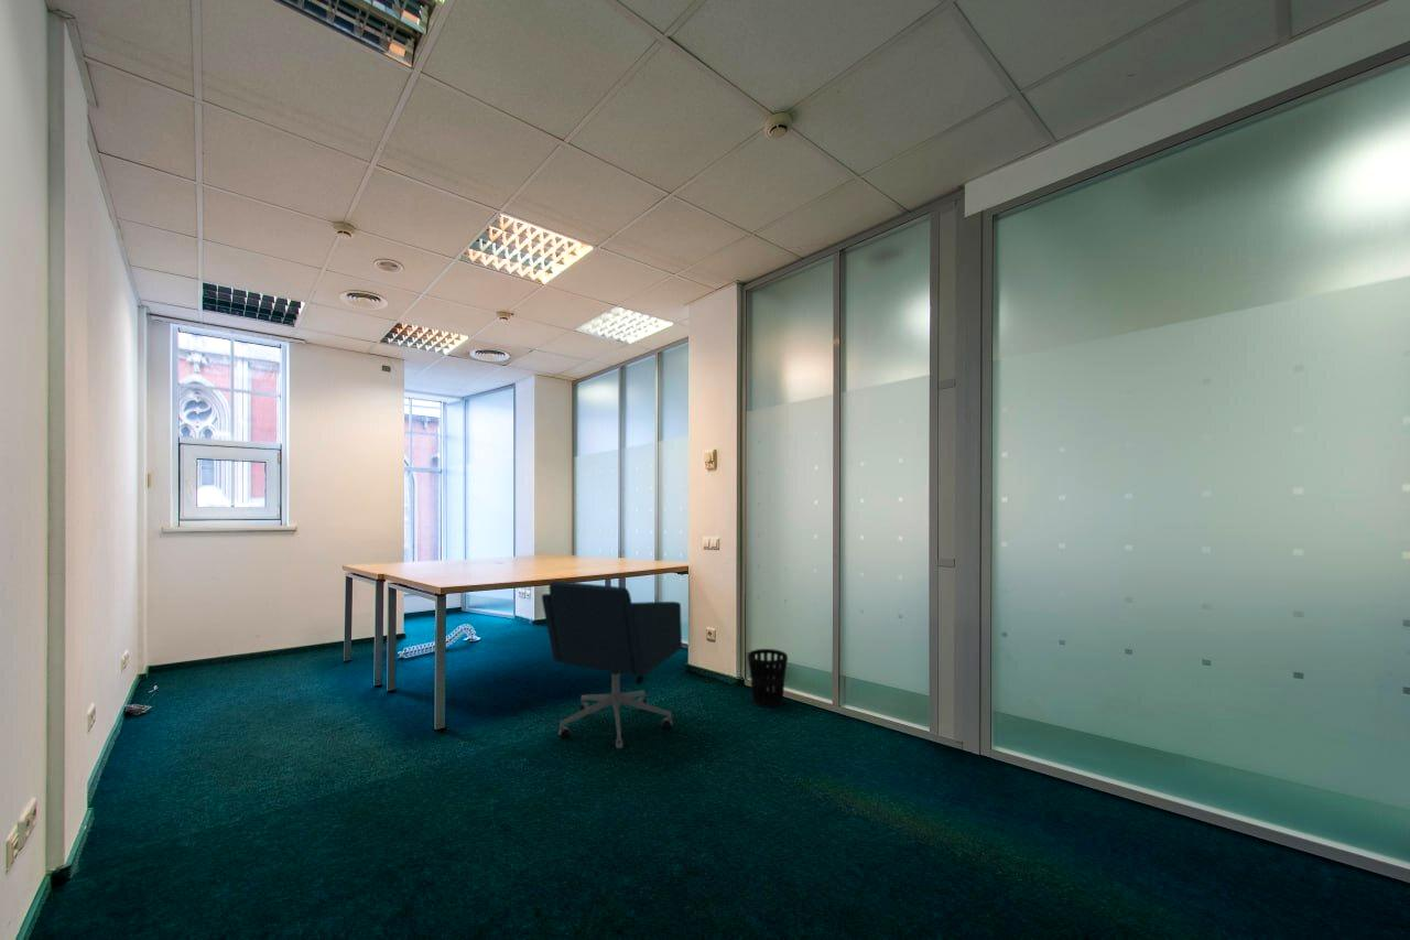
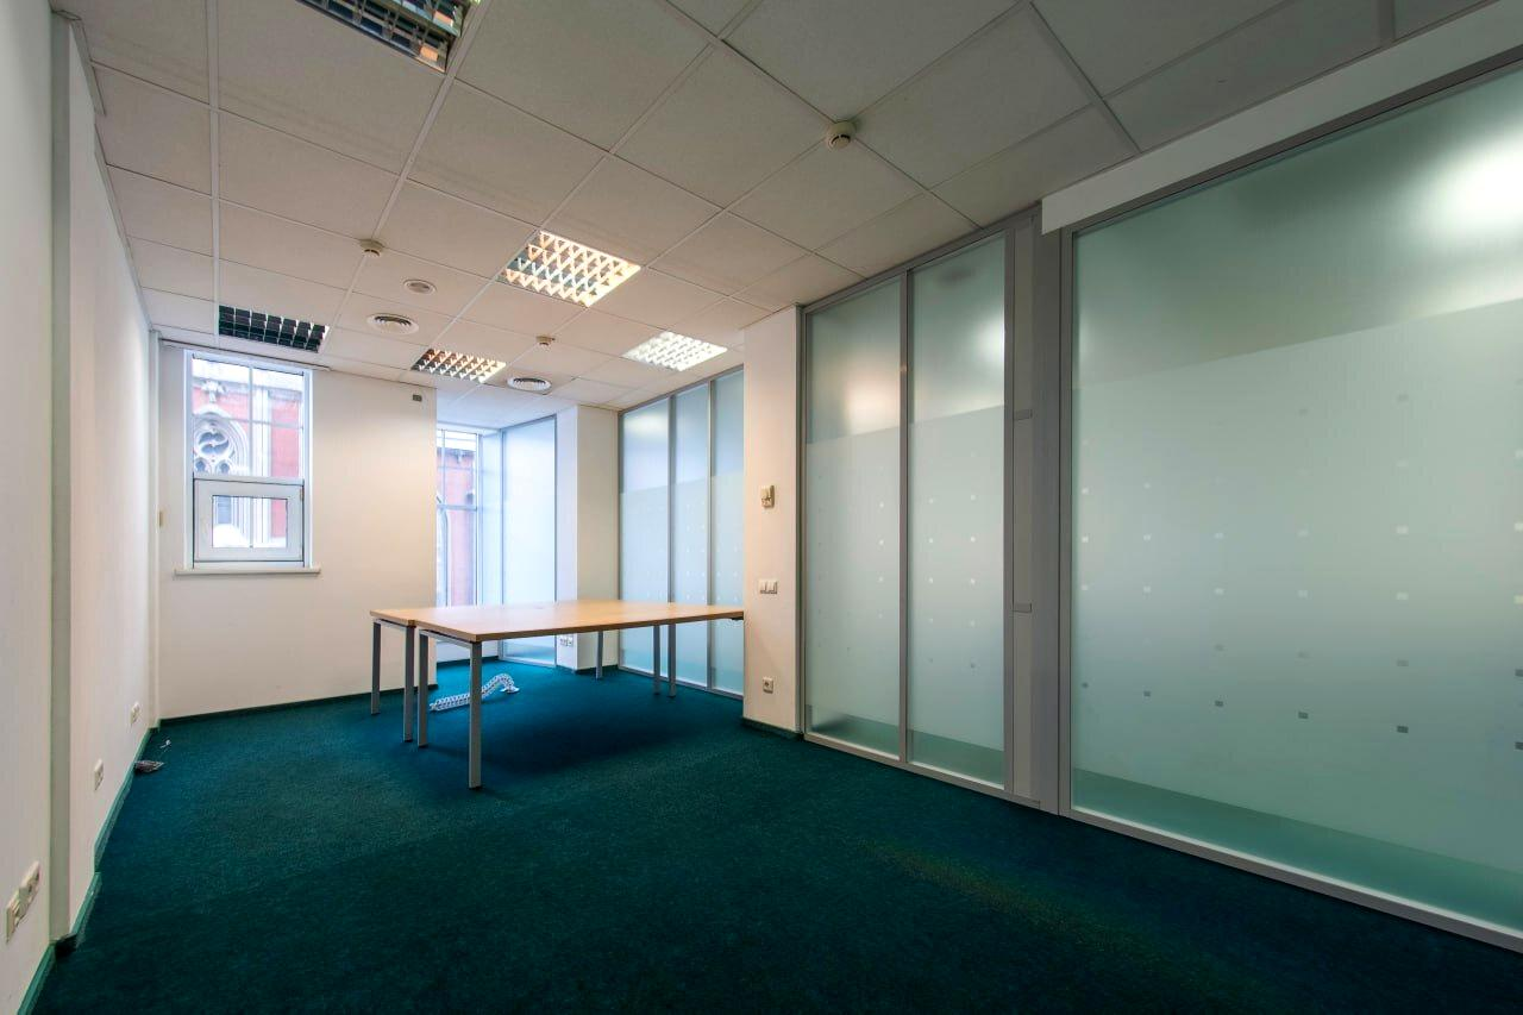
- wastebasket (767, 678)
- office chair (616, 650)
